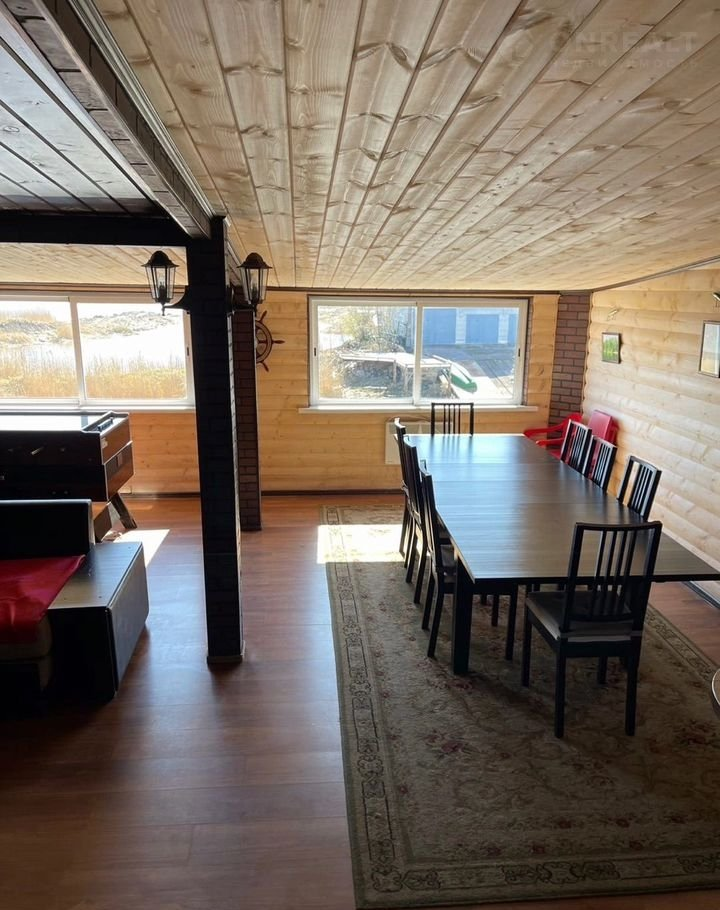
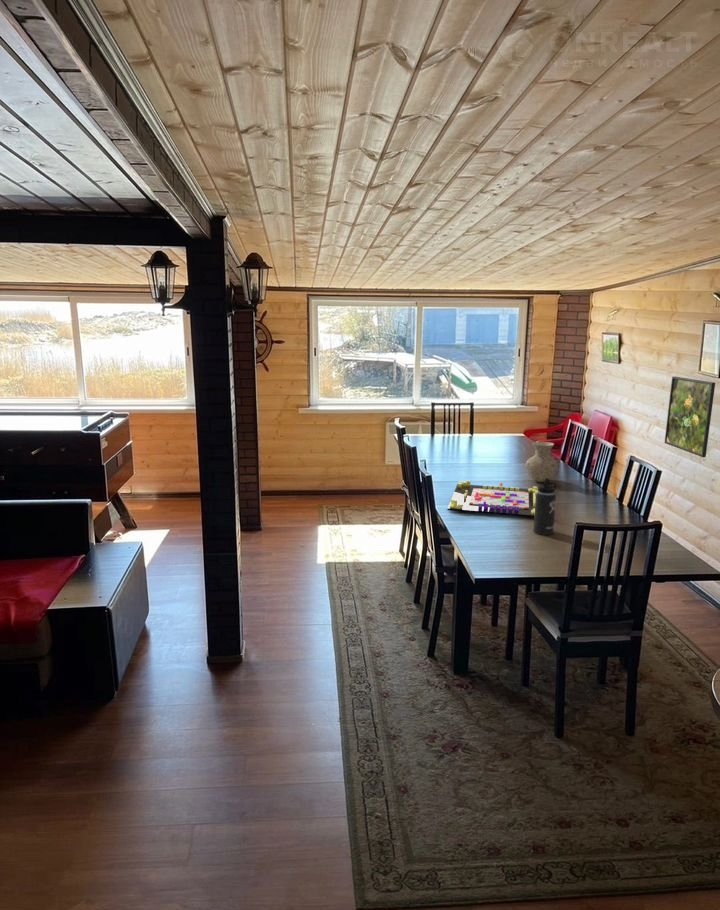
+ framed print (688, 415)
+ vase (541, 462)
+ gameboard (499, 496)
+ thermos bottle (546, 504)
